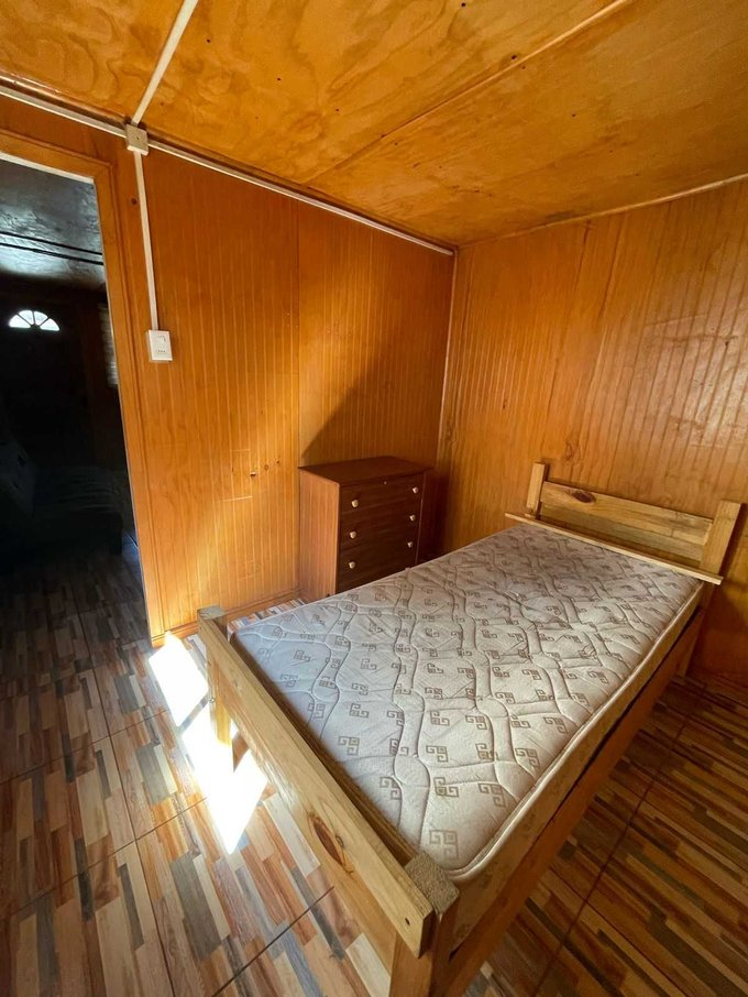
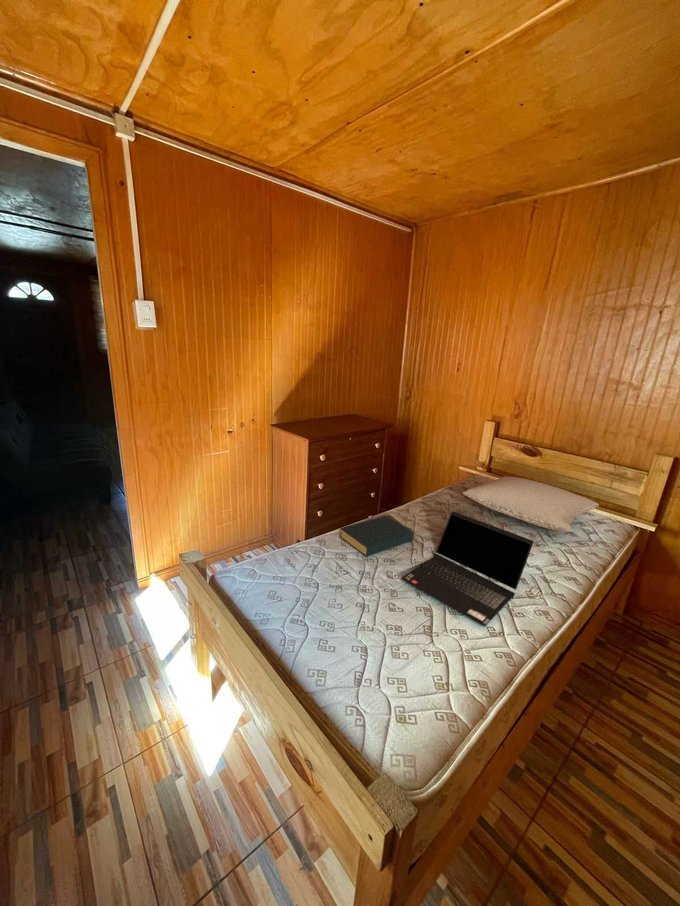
+ hardback book (376, 534)
+ laptop computer (466, 561)
+ pillow (529, 498)
